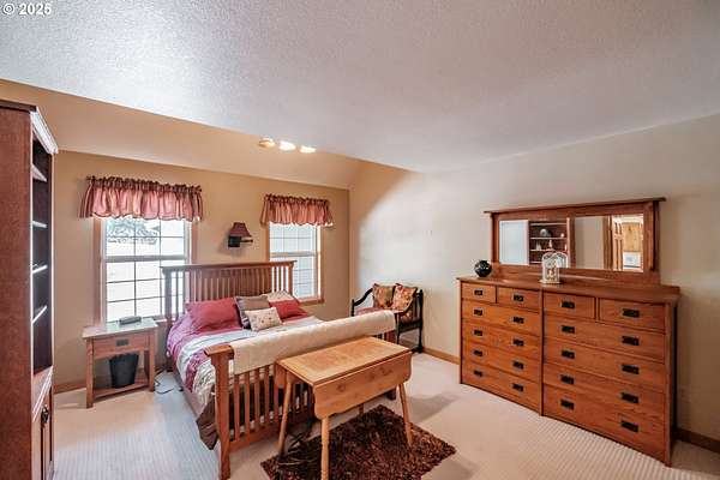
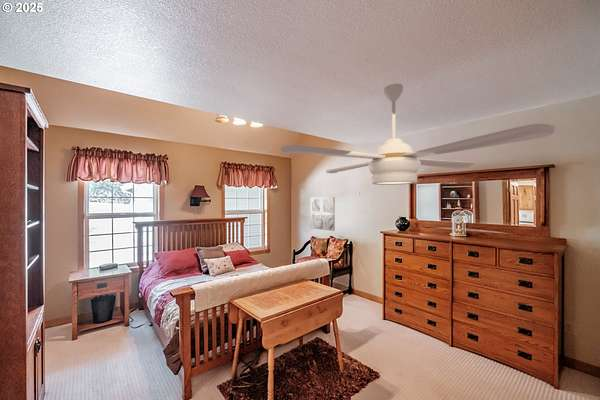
+ ceiling fan (393, 135)
+ wall art (322, 212)
